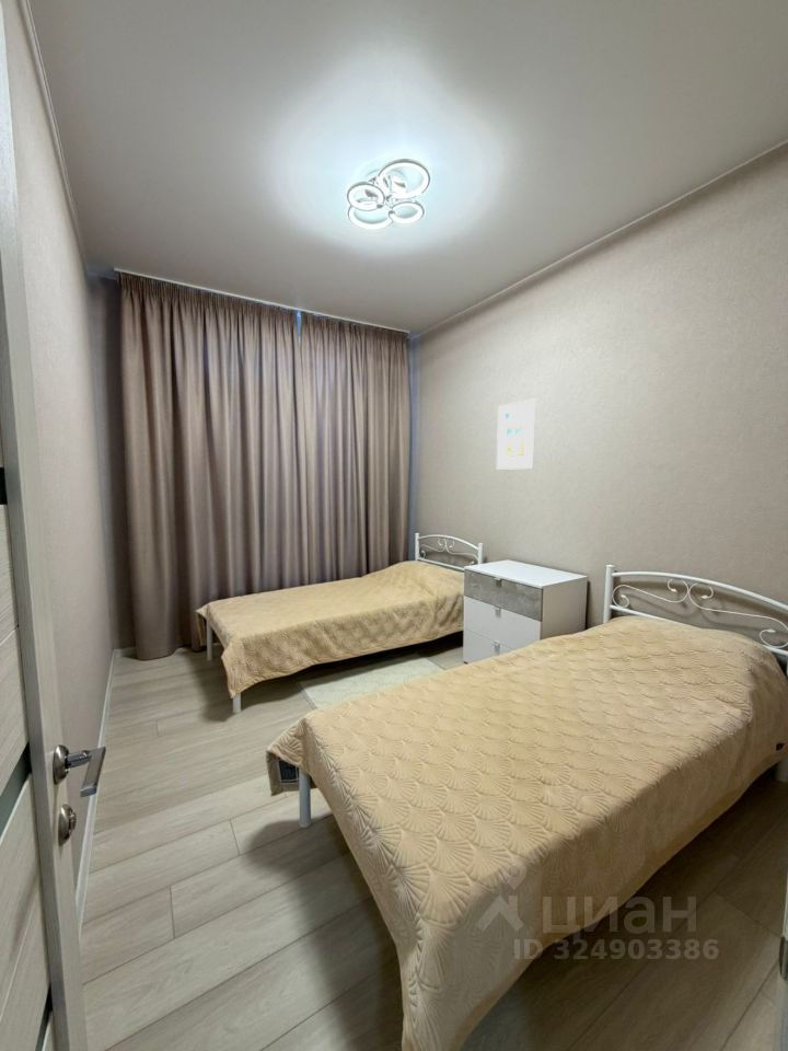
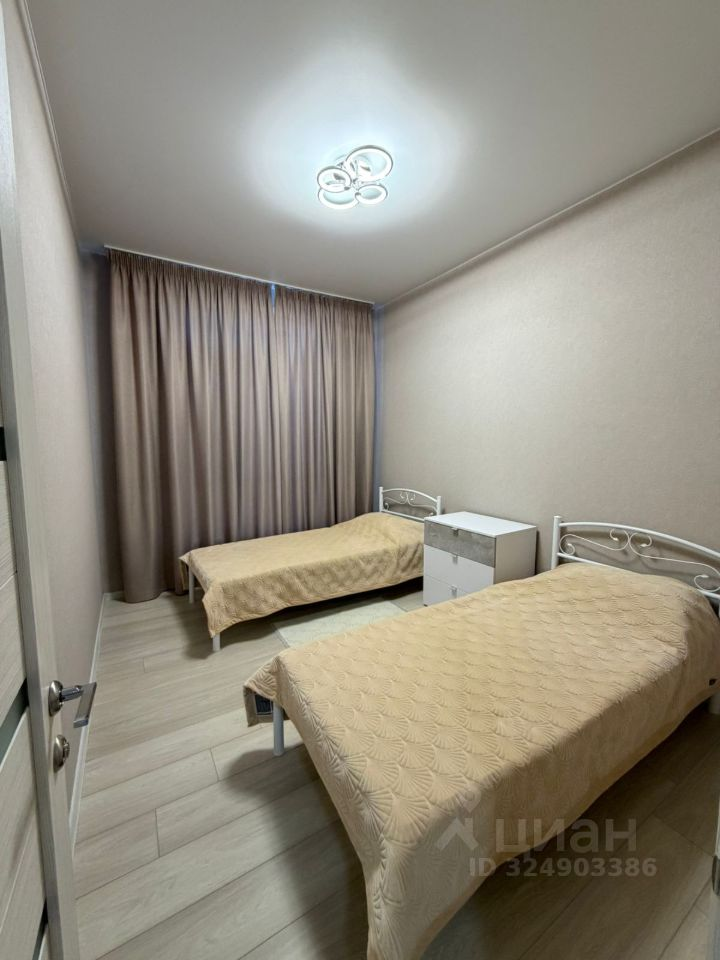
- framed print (514, 436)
